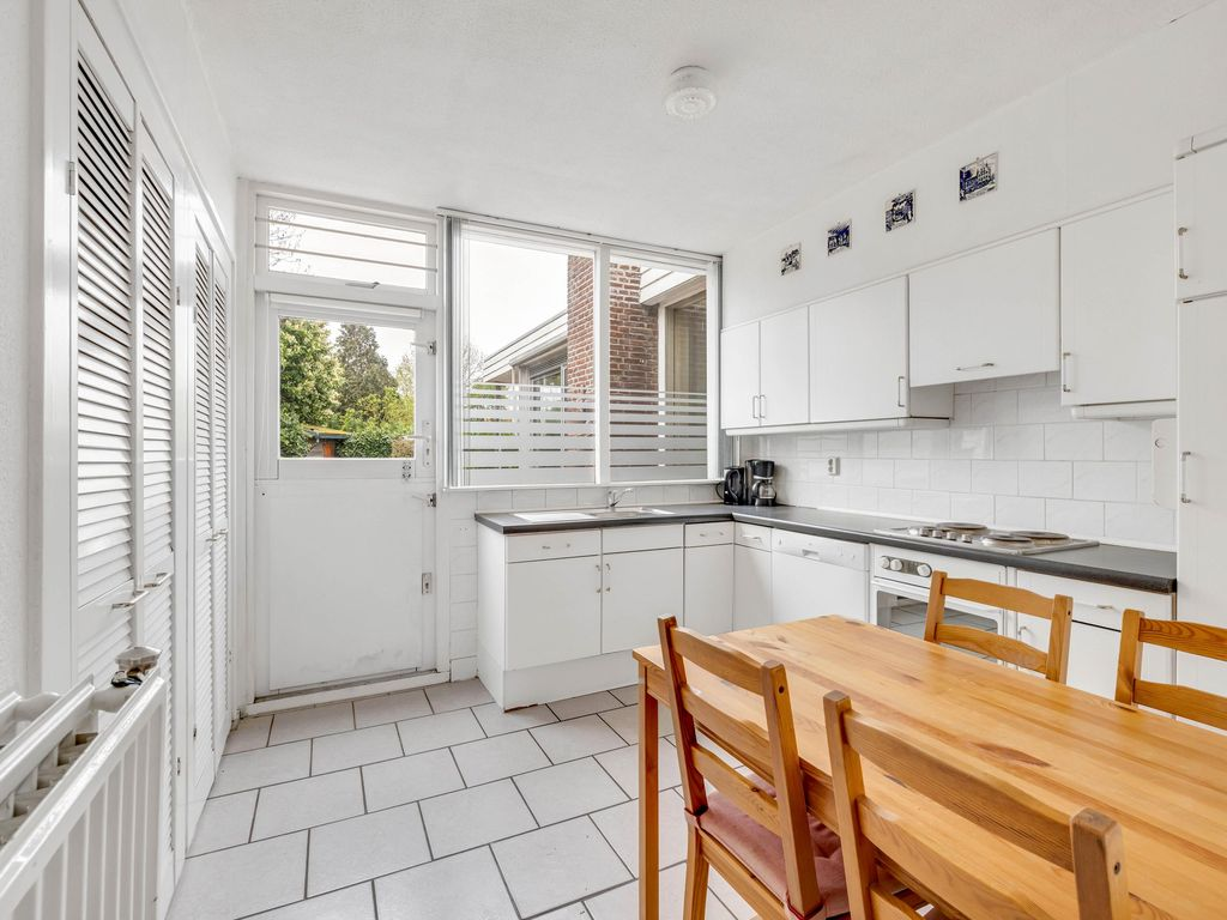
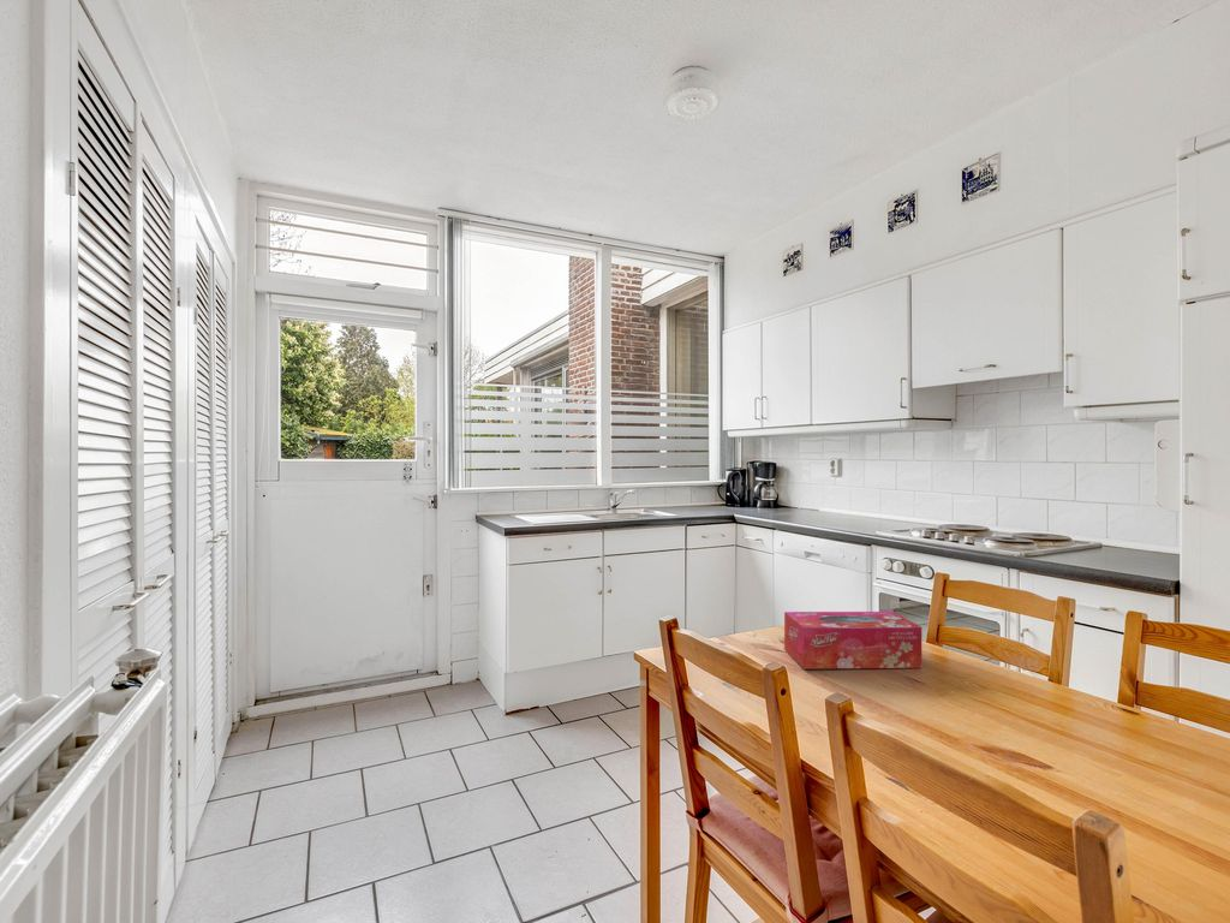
+ tissue box (849, 638)
